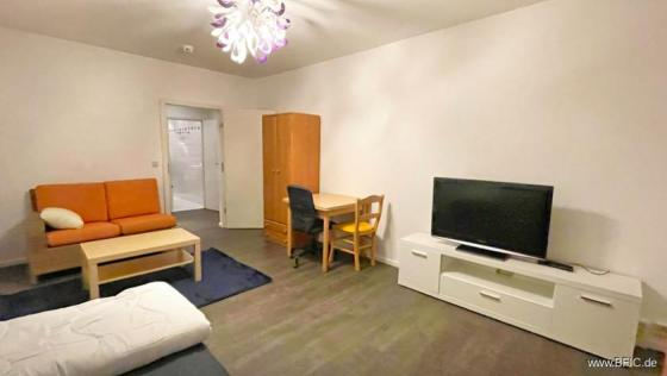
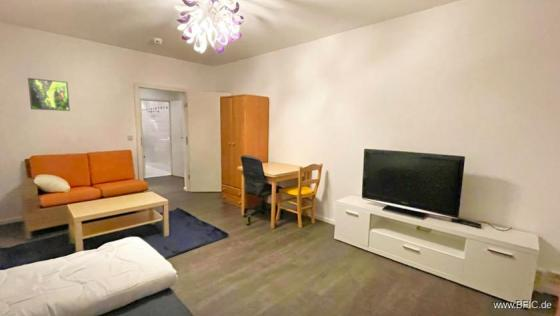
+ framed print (49, 95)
